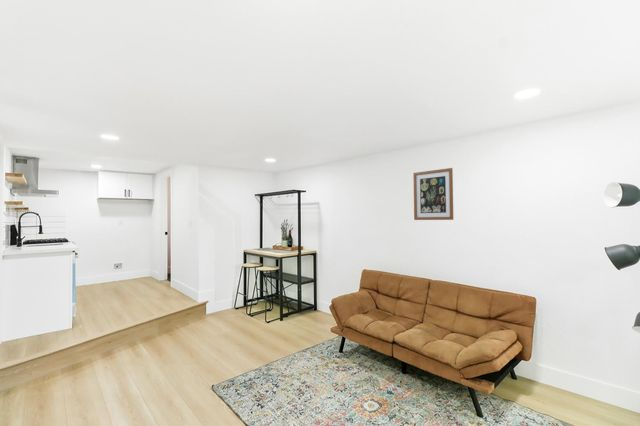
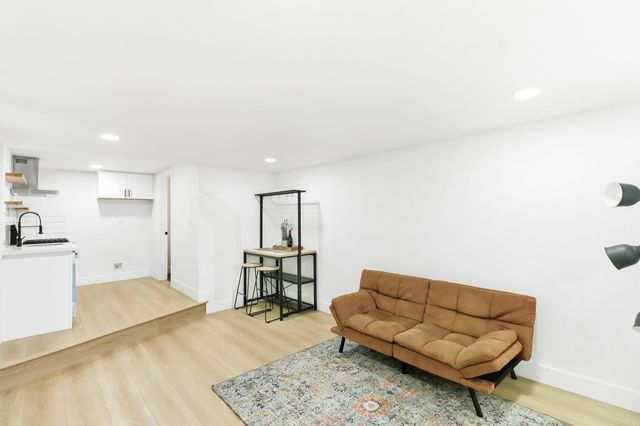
- wall art (432, 195)
